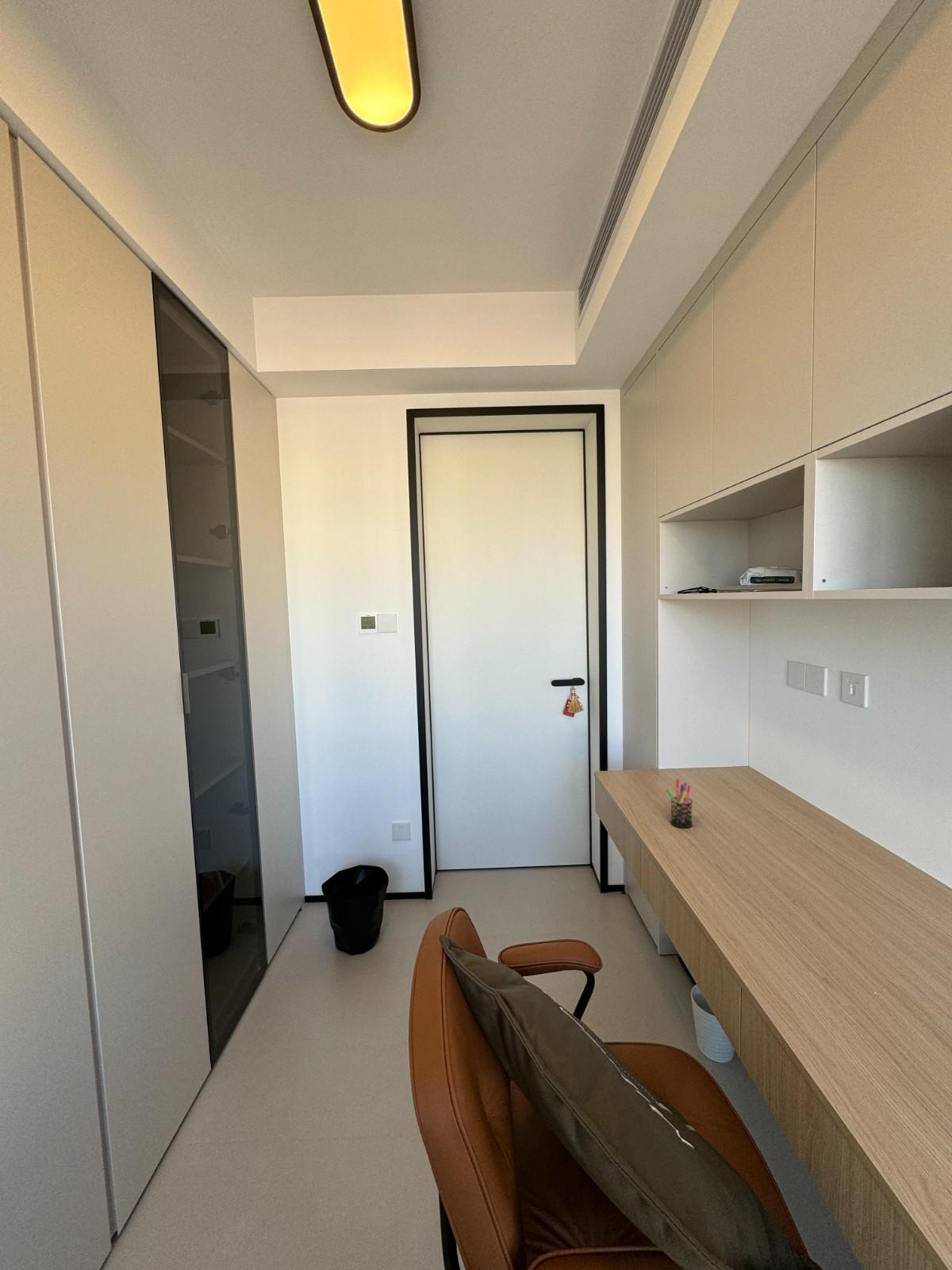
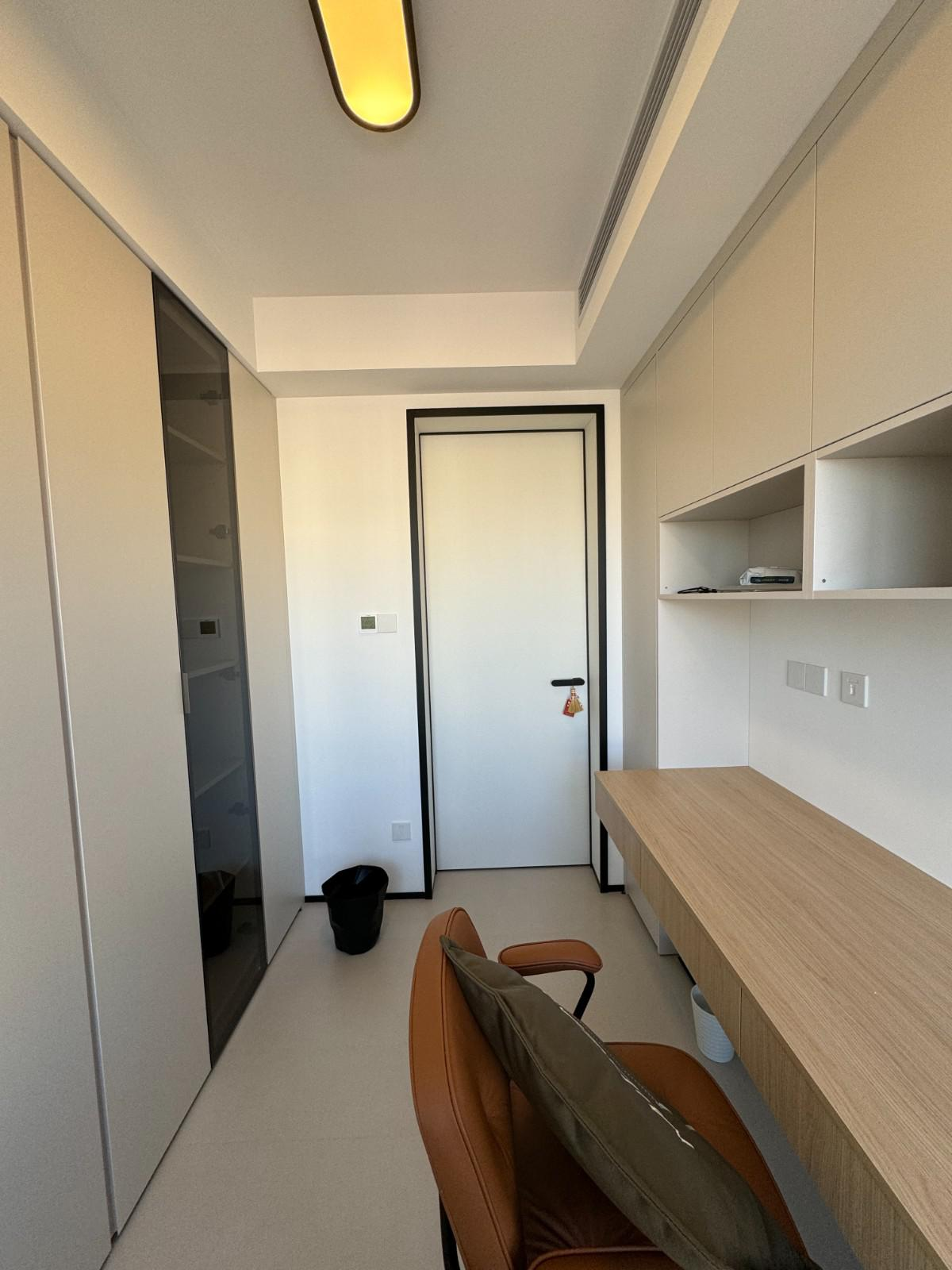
- pen holder (678, 802)
